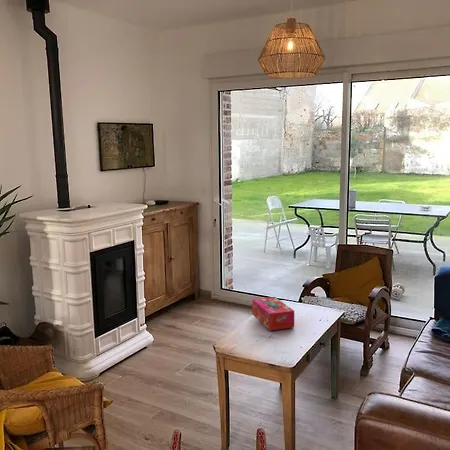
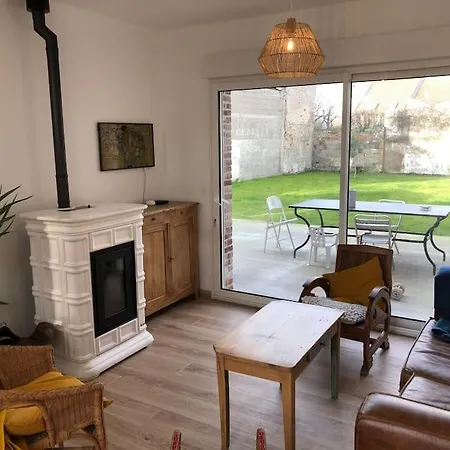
- tissue box (272, 312)
